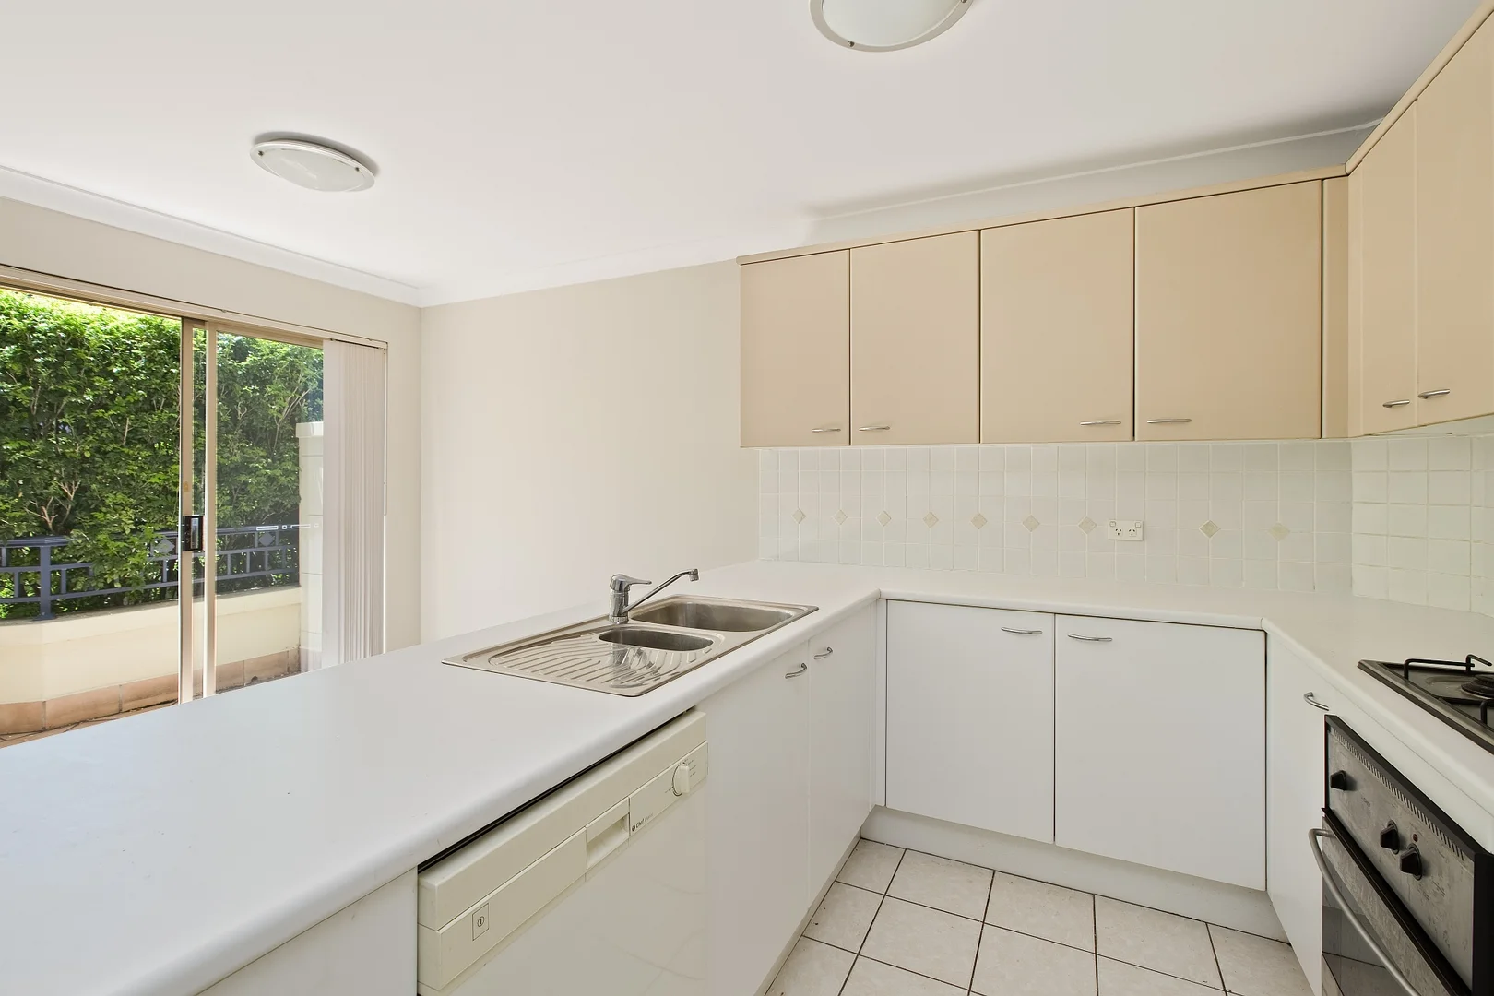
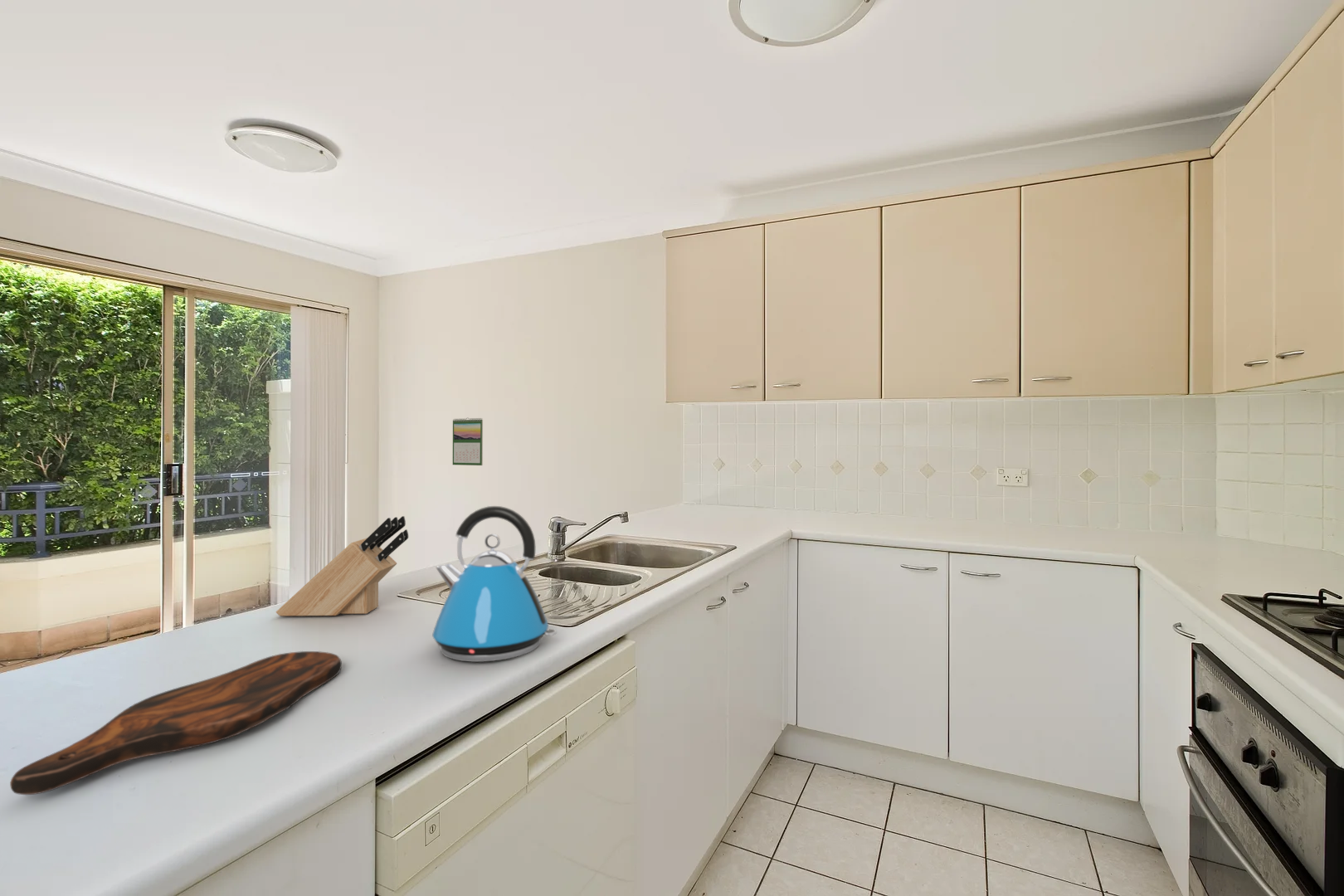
+ cutting board (215, 707)
+ calendar (467, 441)
+ kettle (495, 575)
+ knife block (347, 563)
